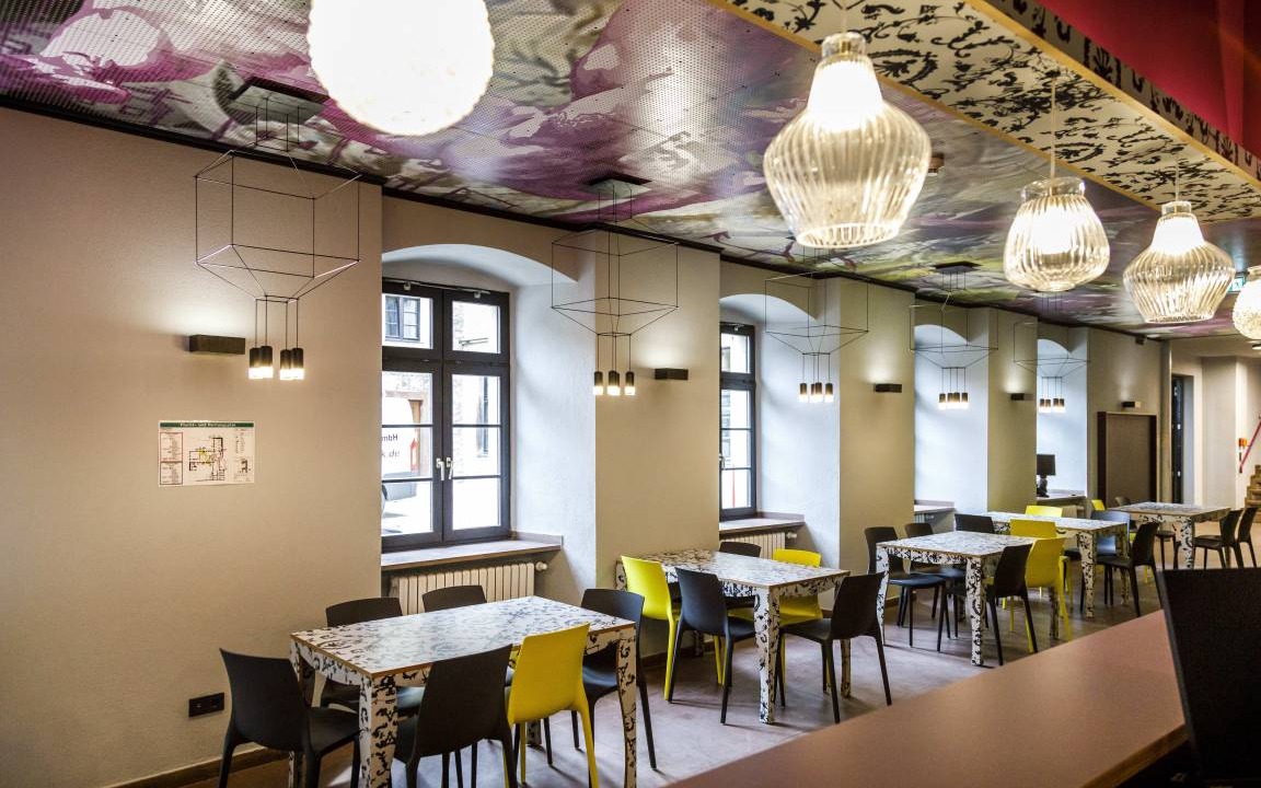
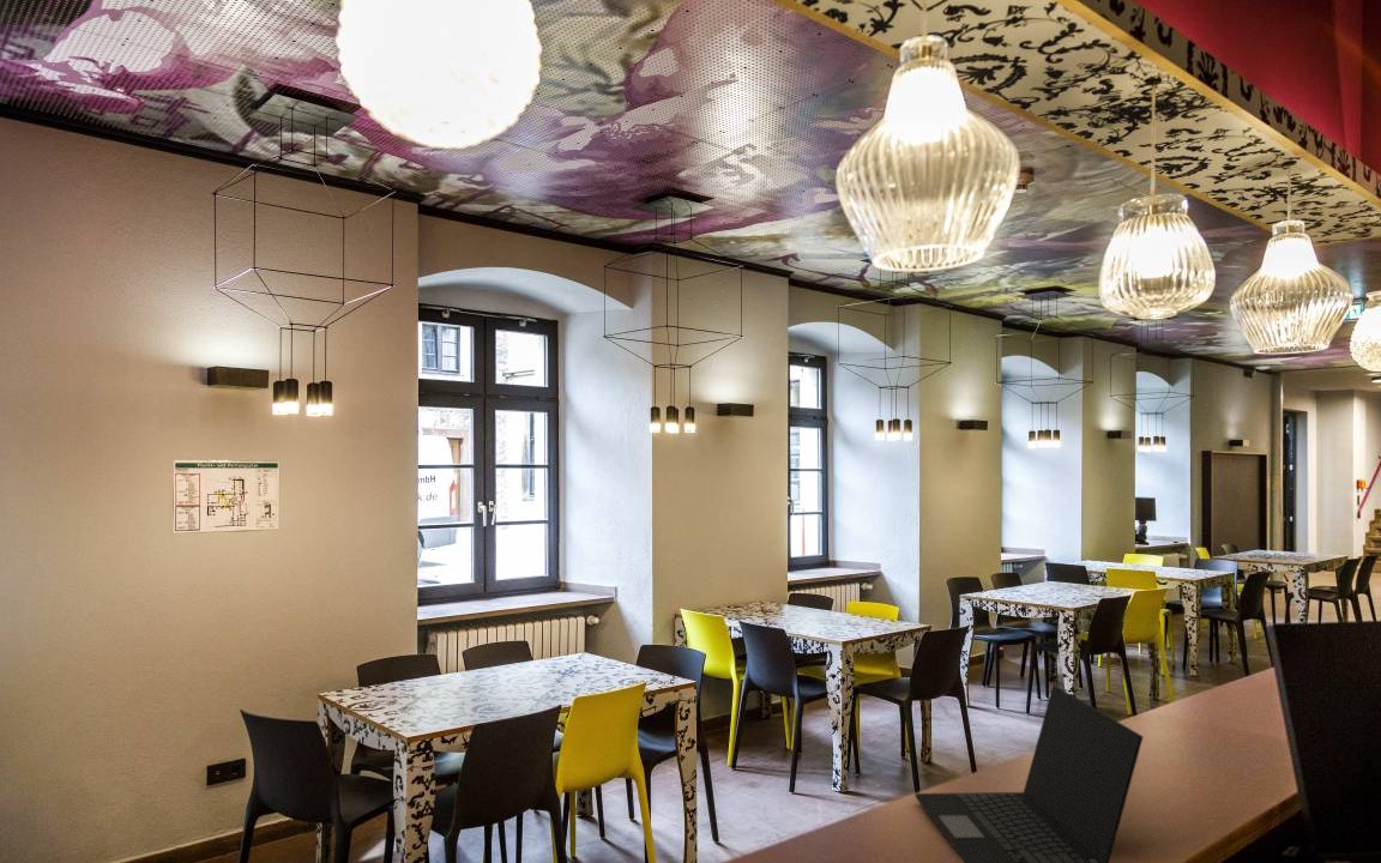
+ laptop (1029, 772)
